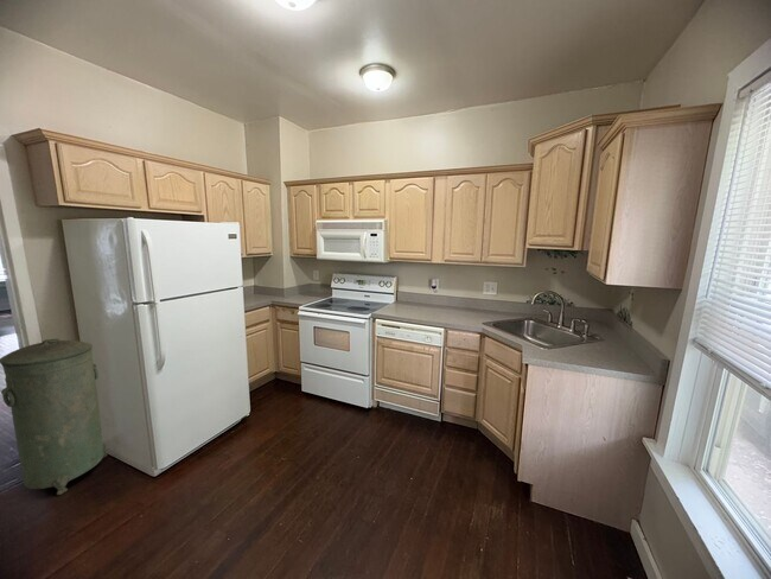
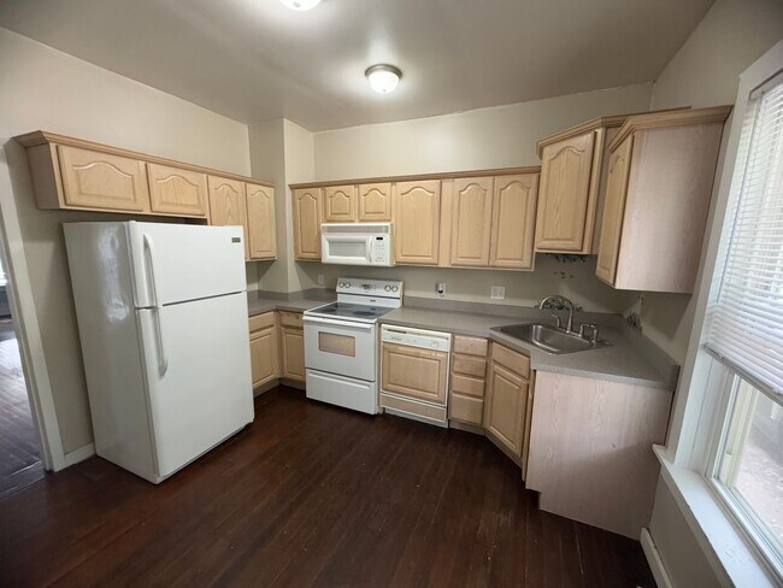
- trash can (58, 408)
